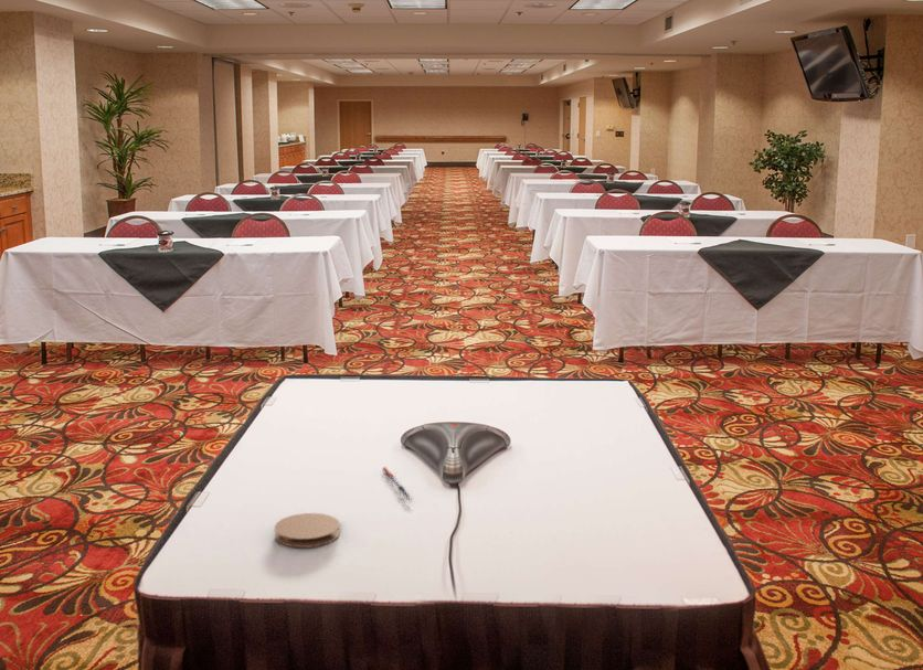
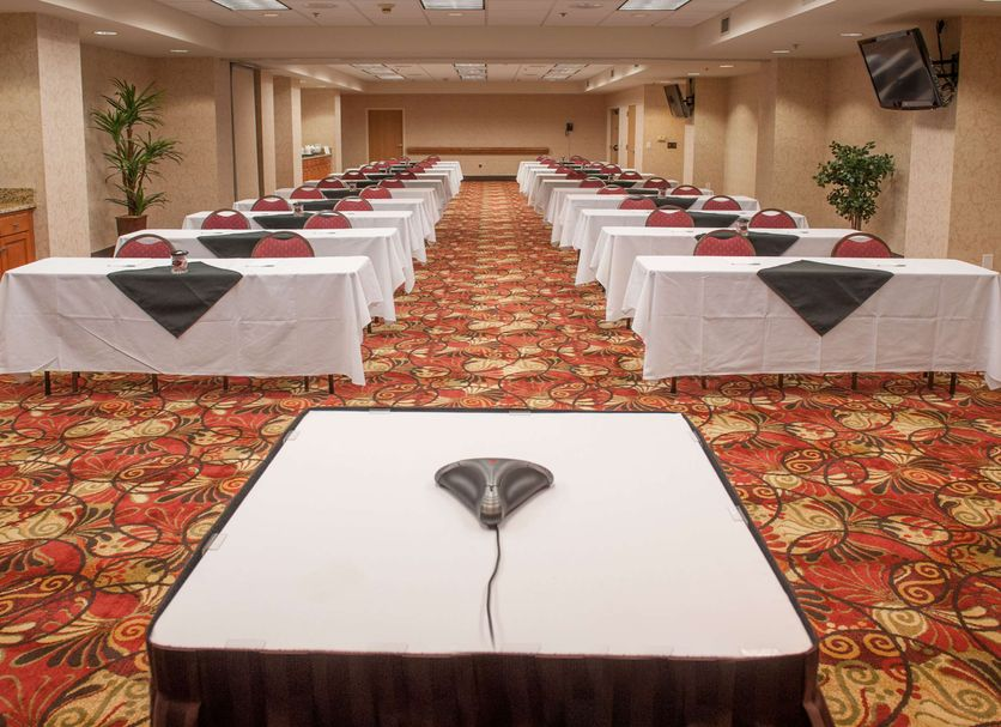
- coaster (307, 529)
- pen (396, 481)
